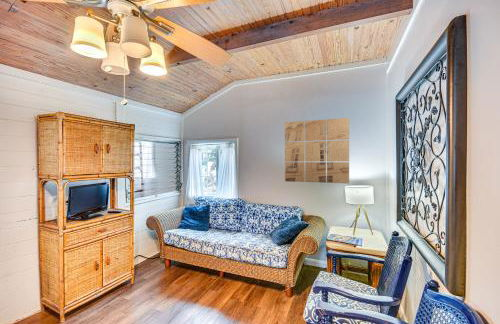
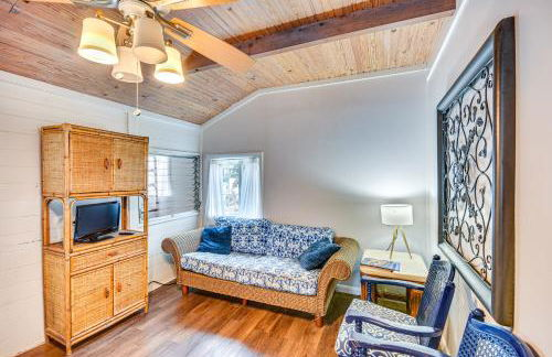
- wall art (315, 151)
